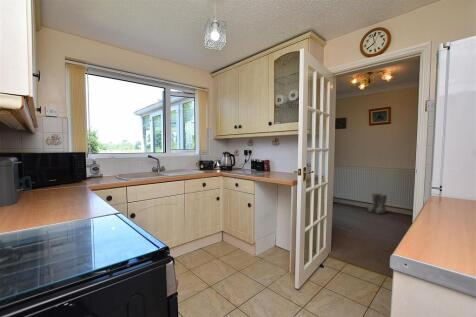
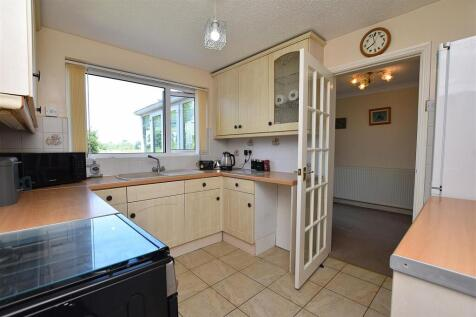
- boots (377, 202)
